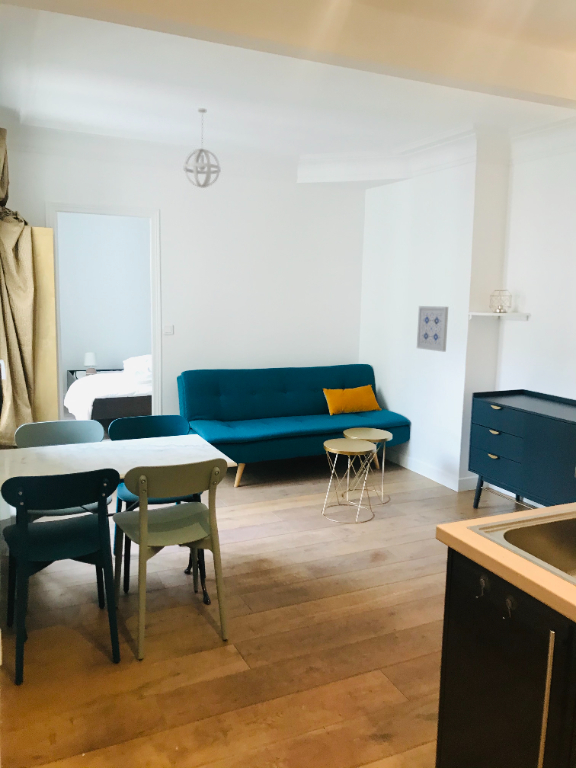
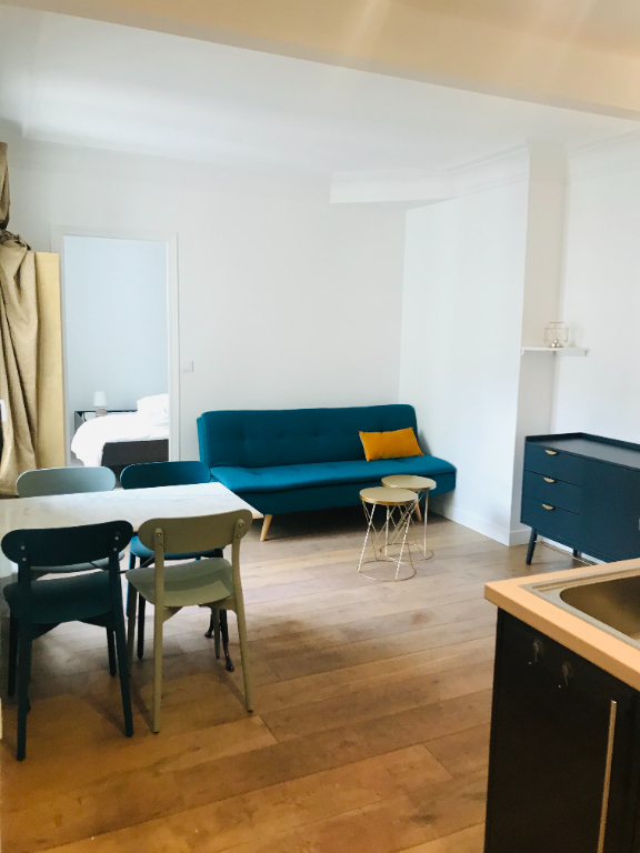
- pendant light (202, 149)
- wall art (431, 328)
